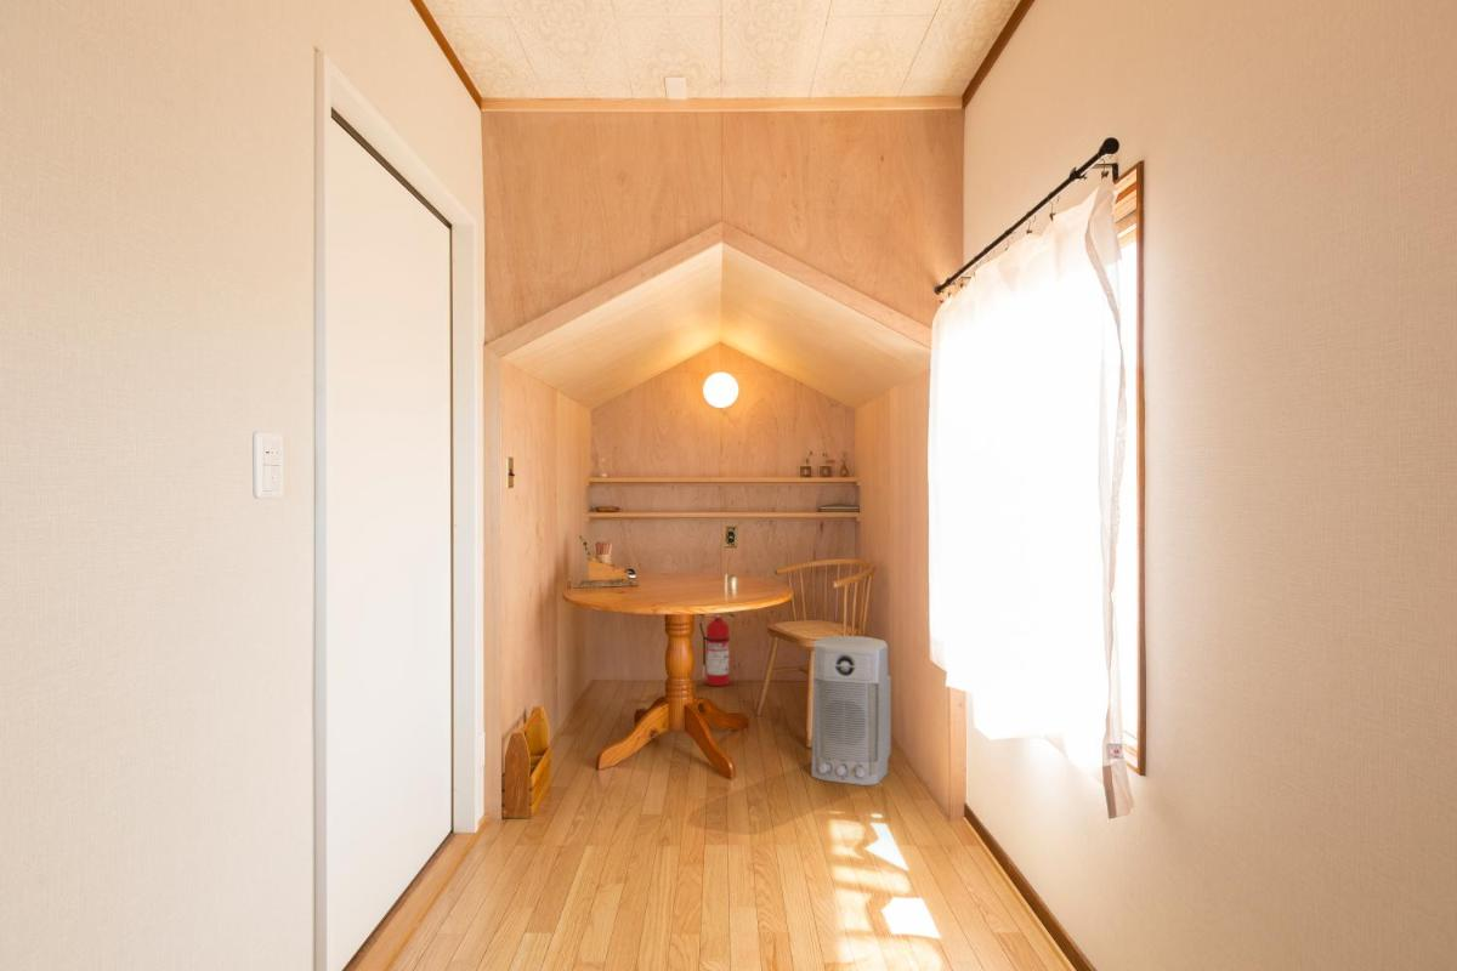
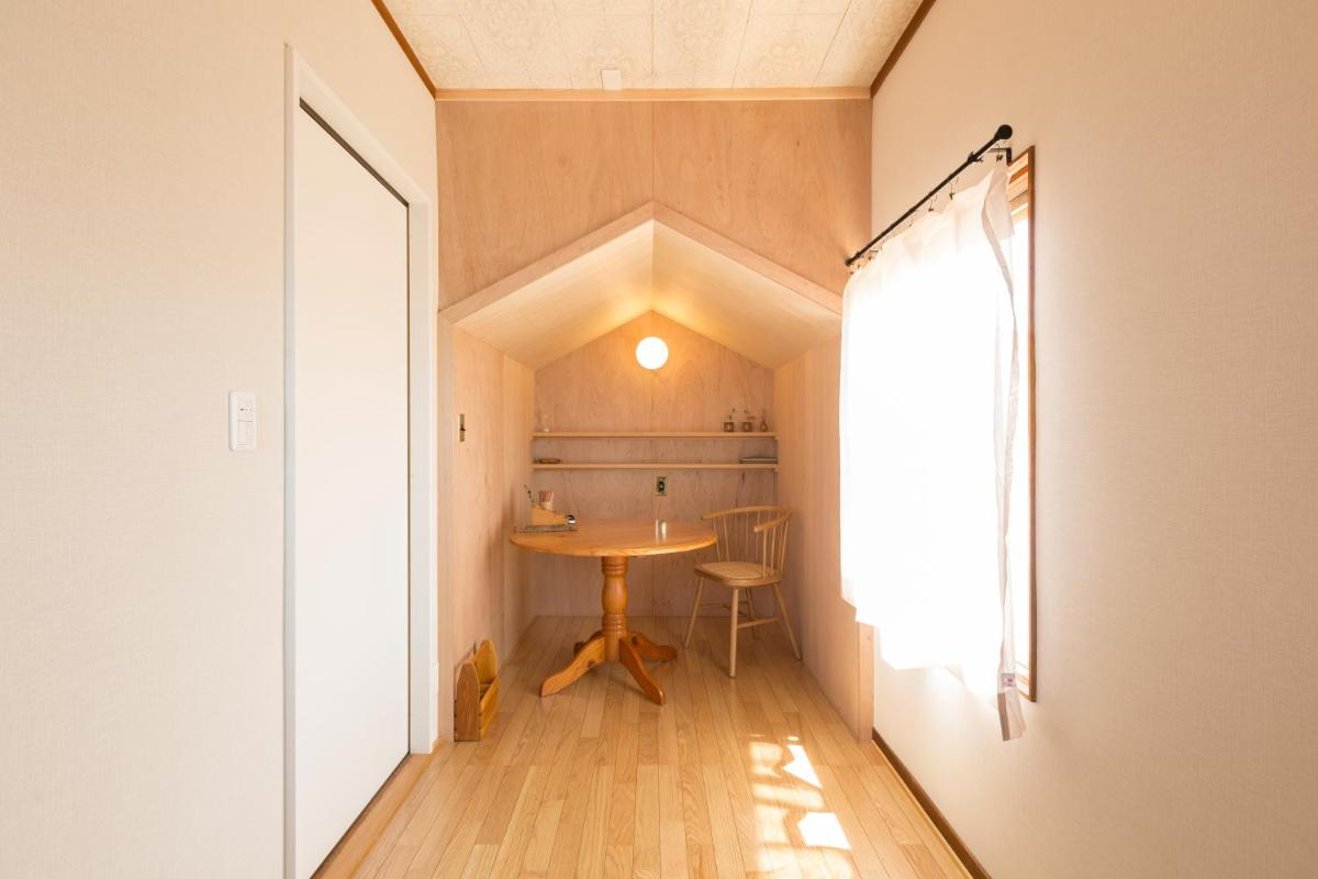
- air purifier (850, 705)
- fire extinguisher (716, 643)
